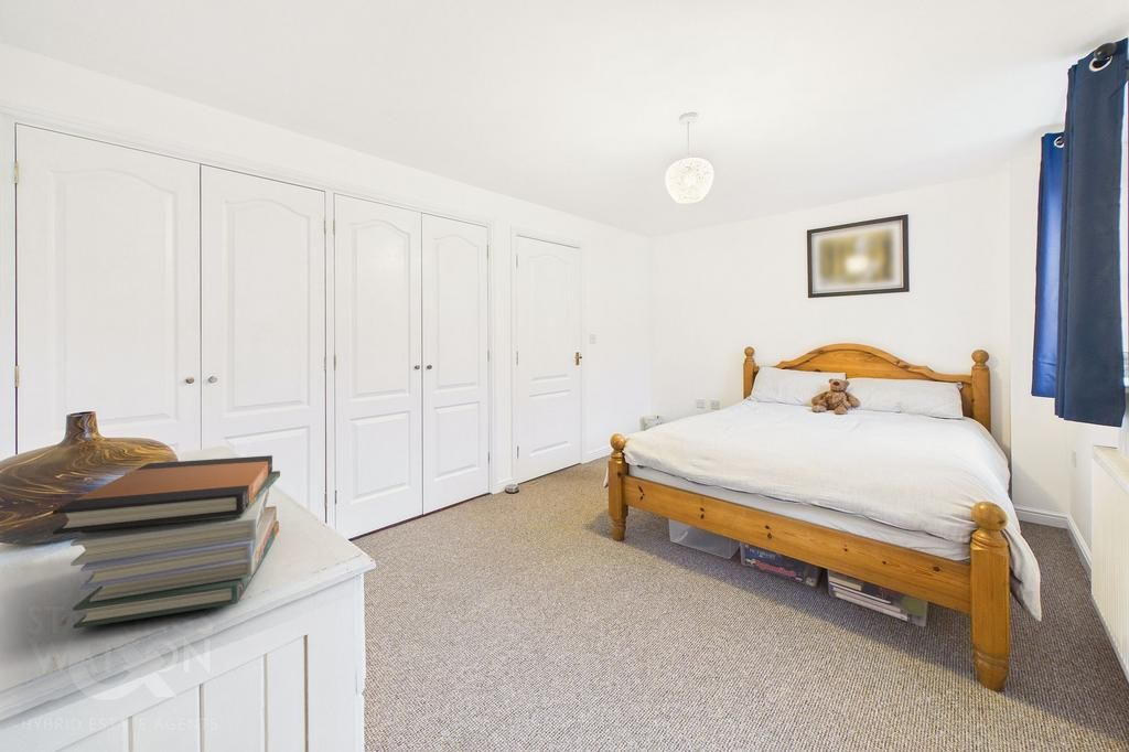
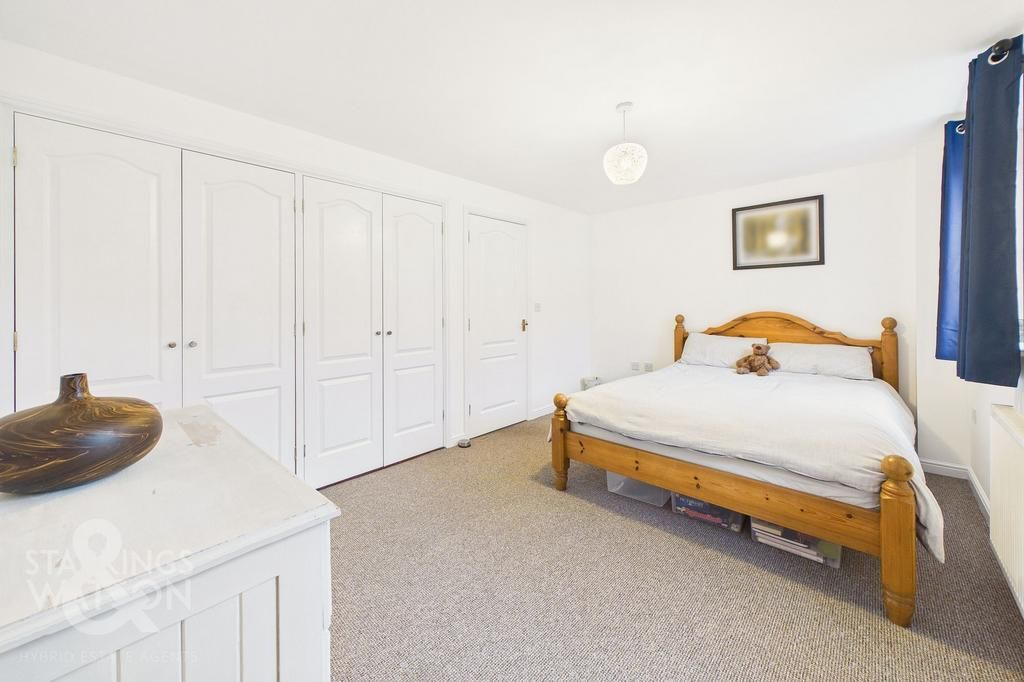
- book stack (193, 524)
